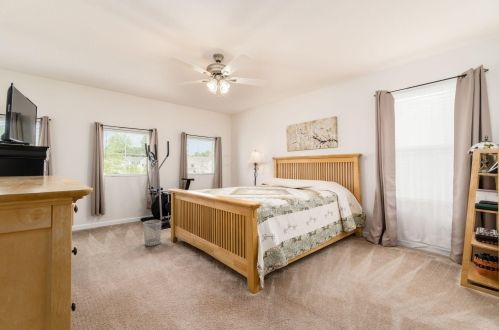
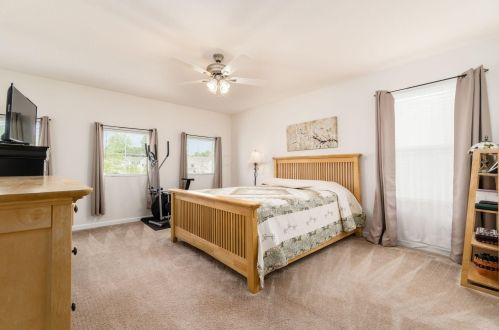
- wastebasket (152, 233)
